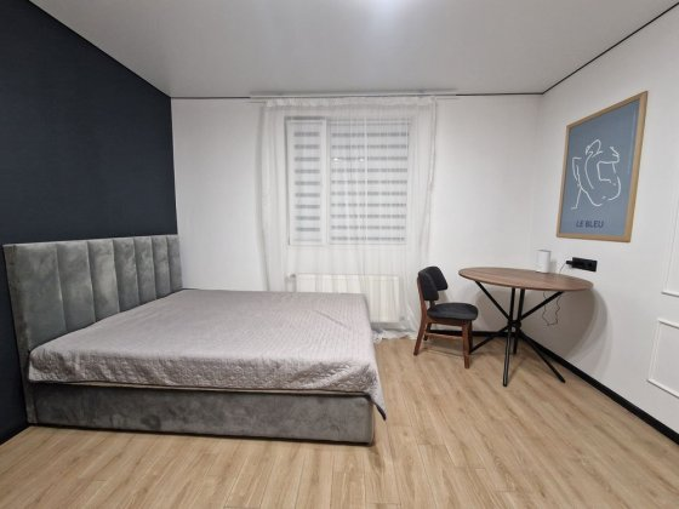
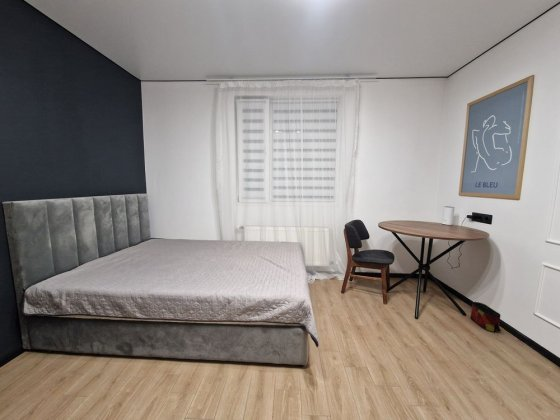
+ bag (484, 315)
